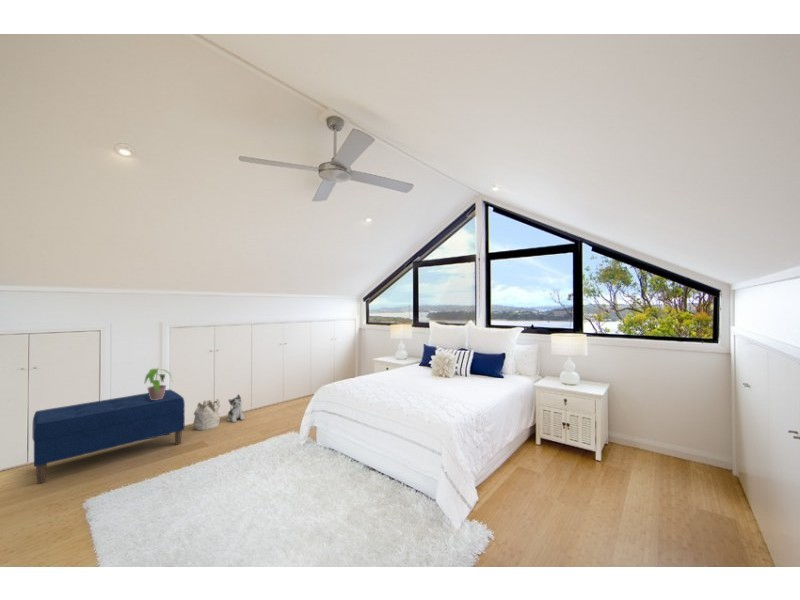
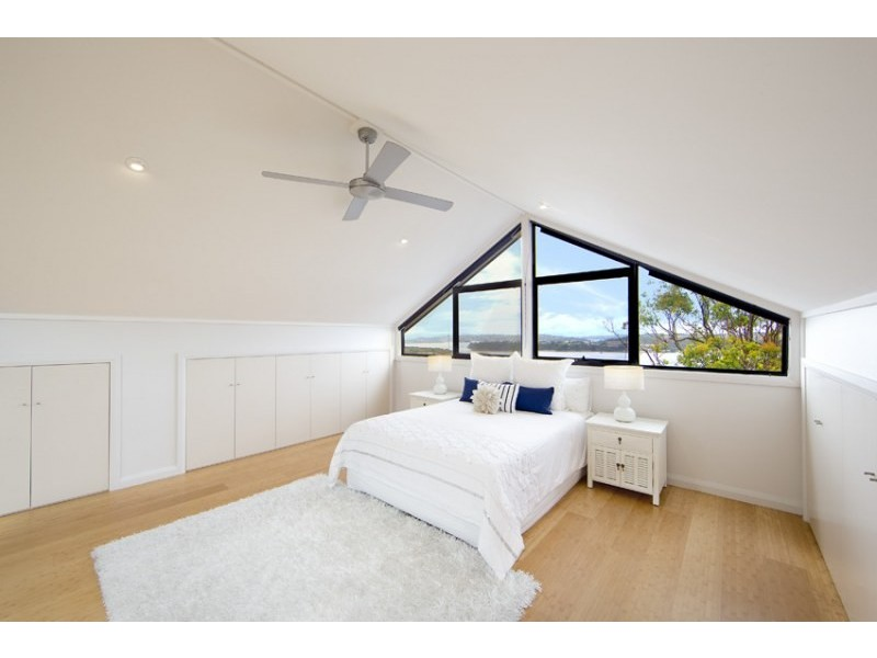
- plush toy (235, 406)
- mineral sample (207, 412)
- potted plant (157, 382)
- bench (114, 429)
